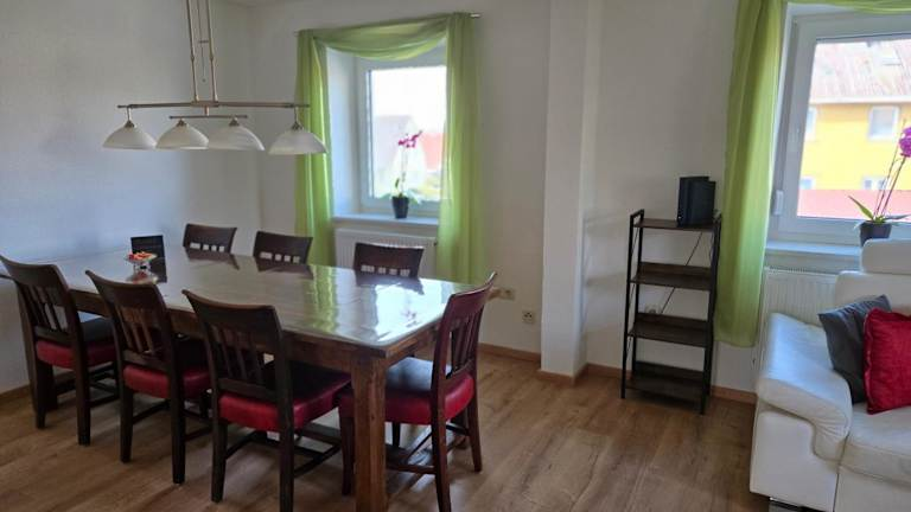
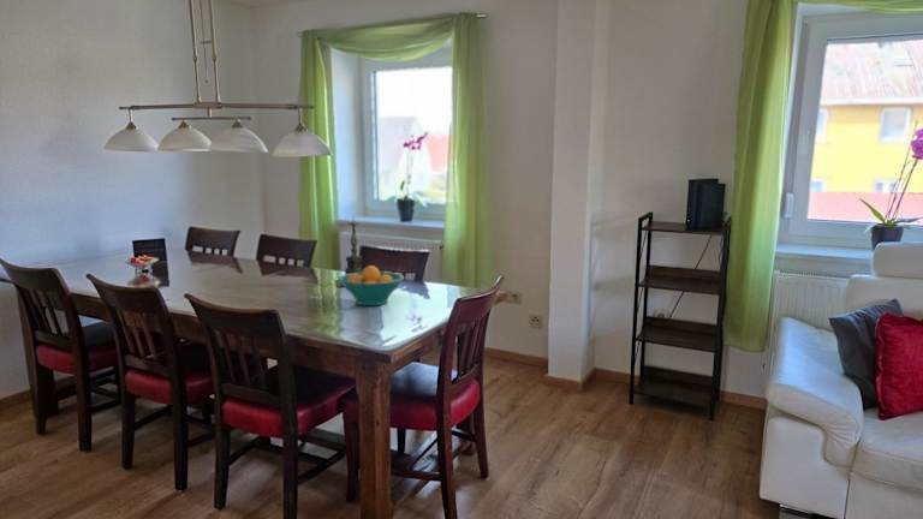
+ candle holder (353, 247)
+ fruit bowl (371, 284)
